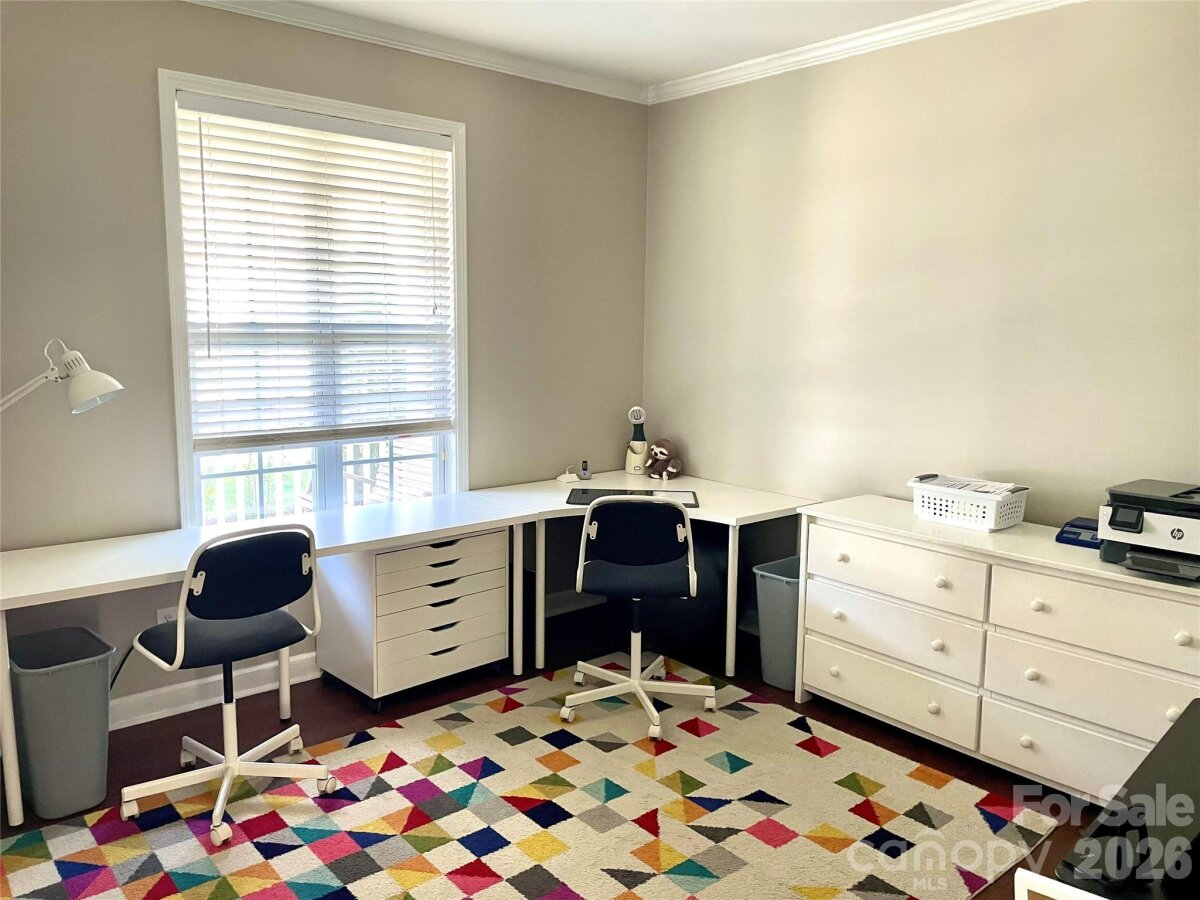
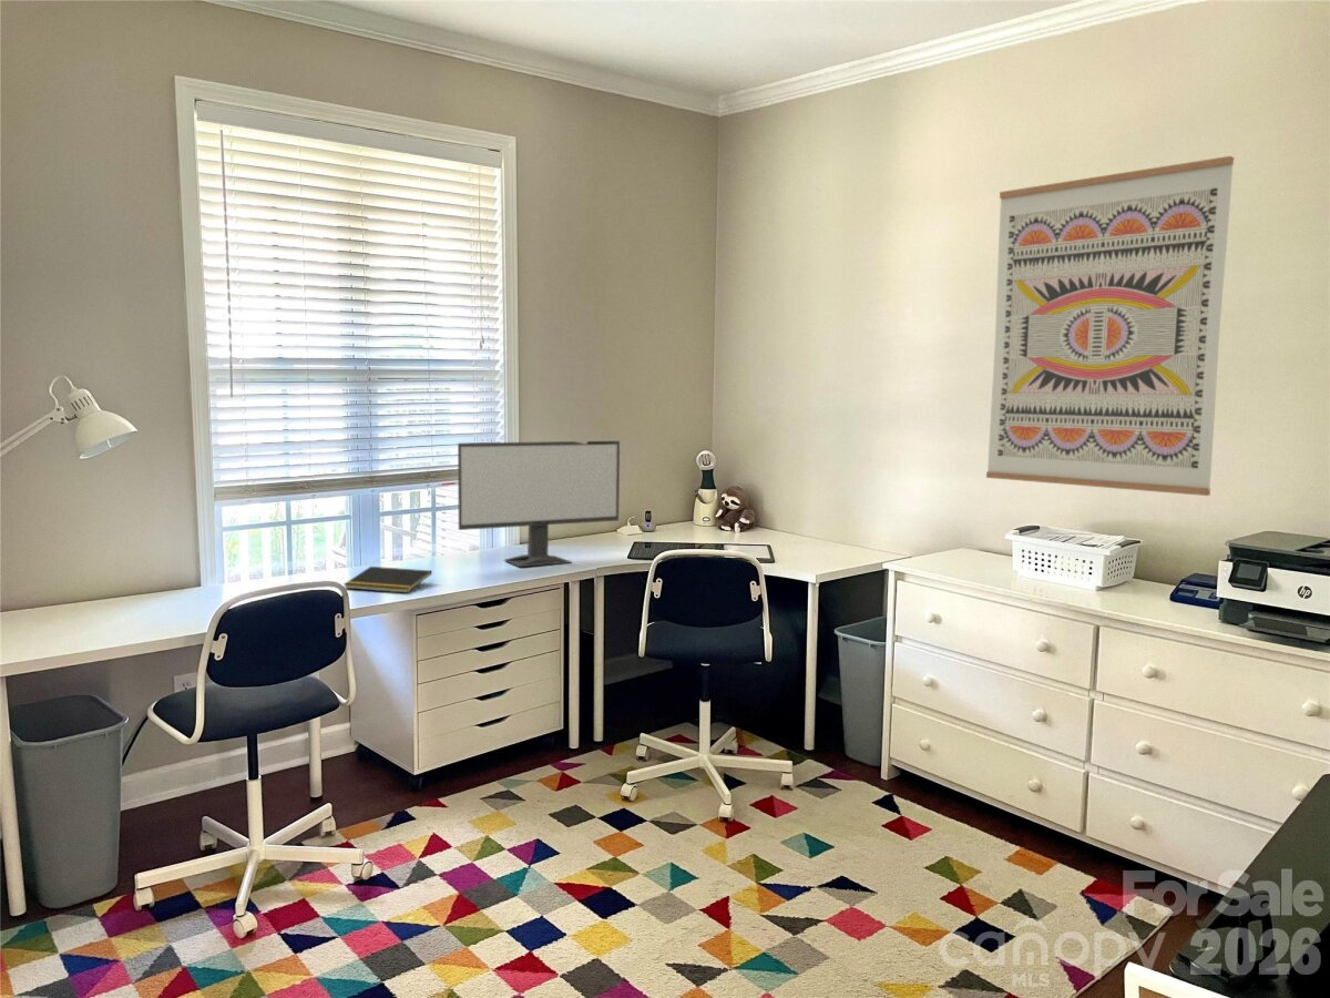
+ notepad (388, 579)
+ wall art (1097, 333)
+ computer monitor (539, 501)
